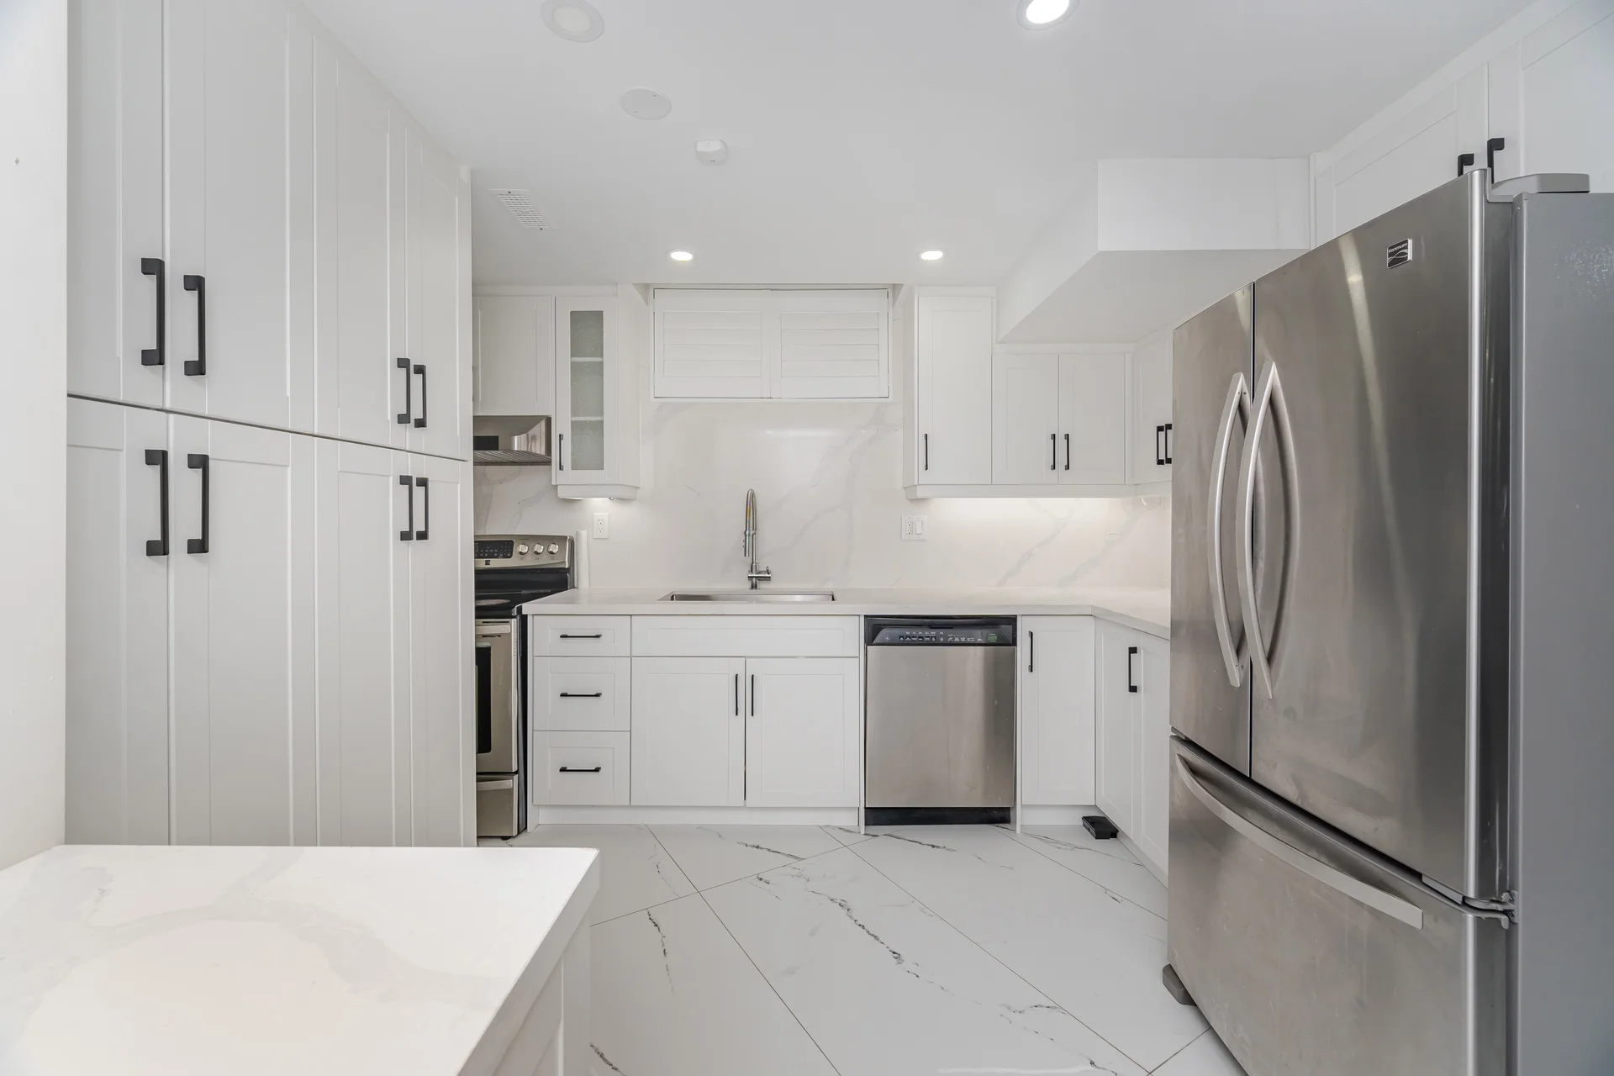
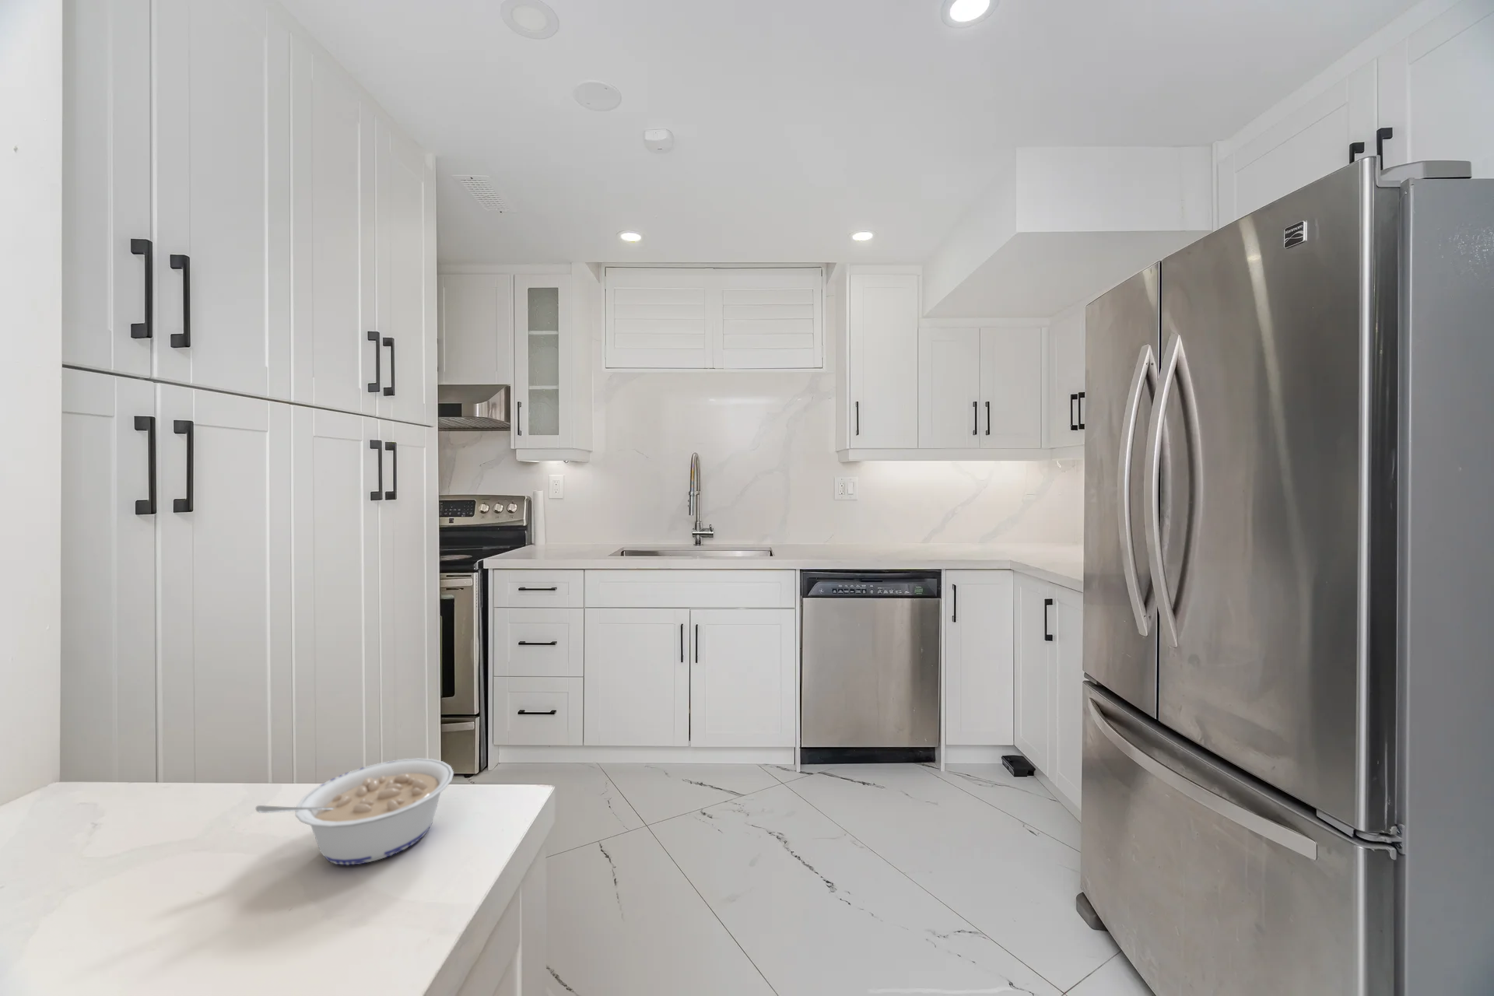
+ legume (375, 810)
